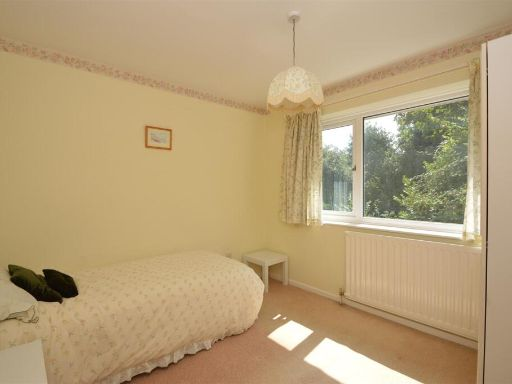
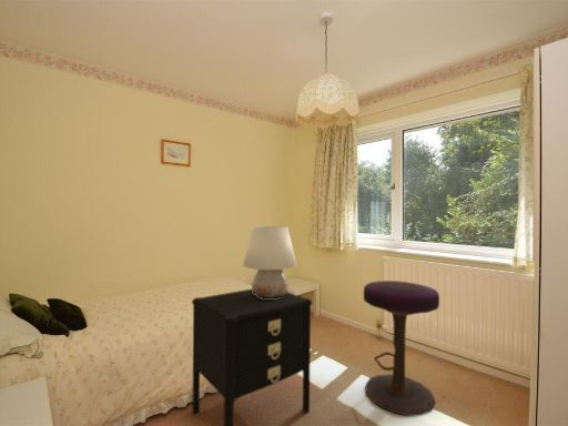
+ nightstand (252, 355)
+ stool (399, 338)
+ table lamp (270, 261)
